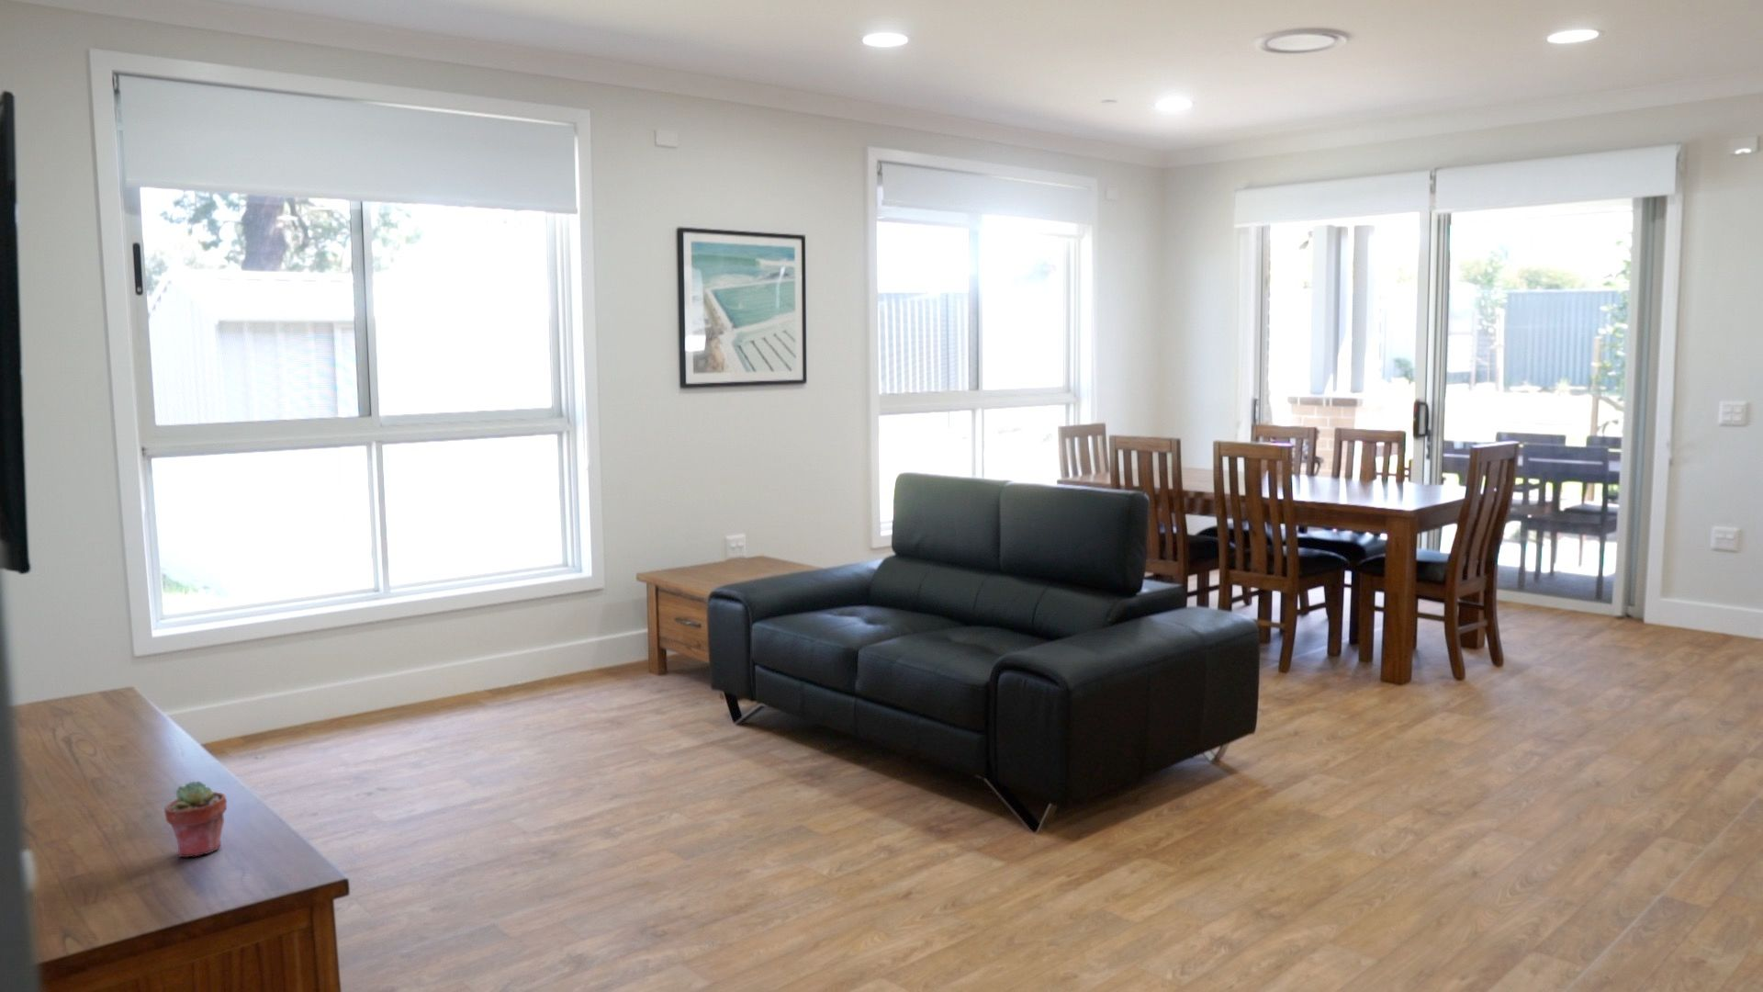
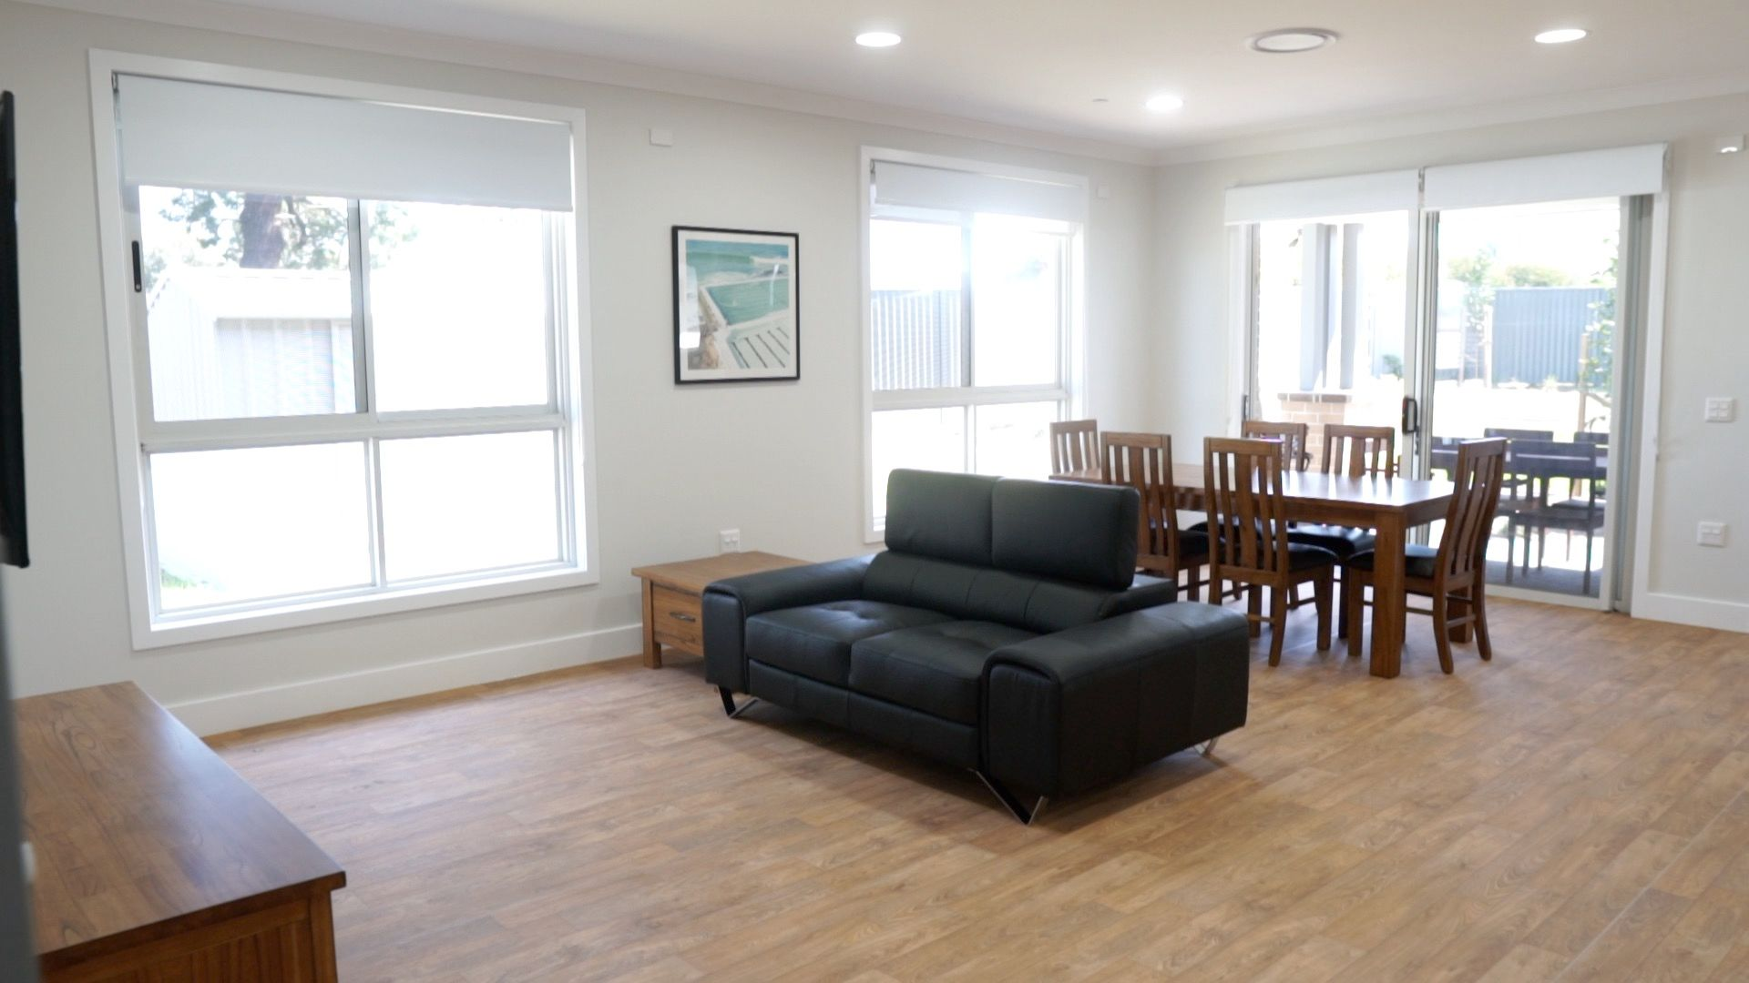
- potted succulent (196, 815)
